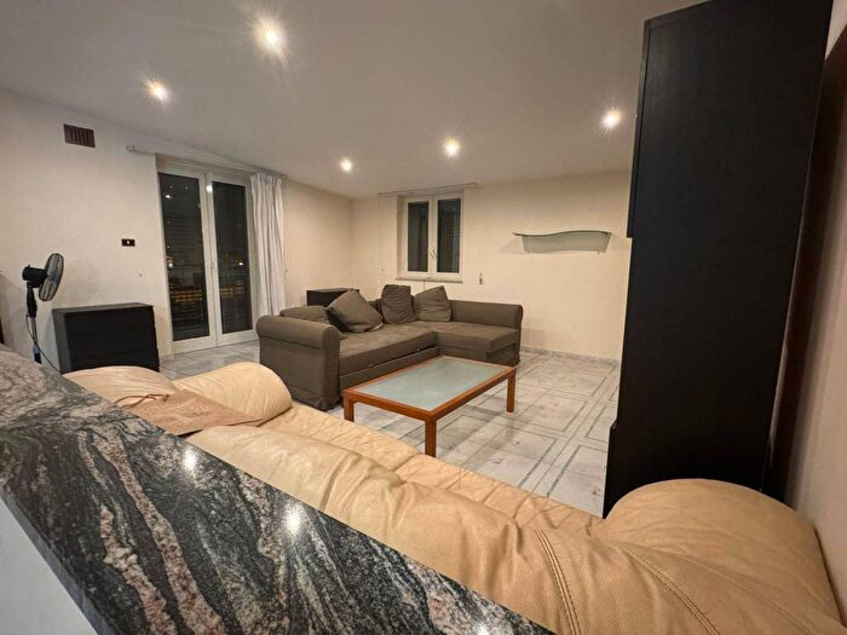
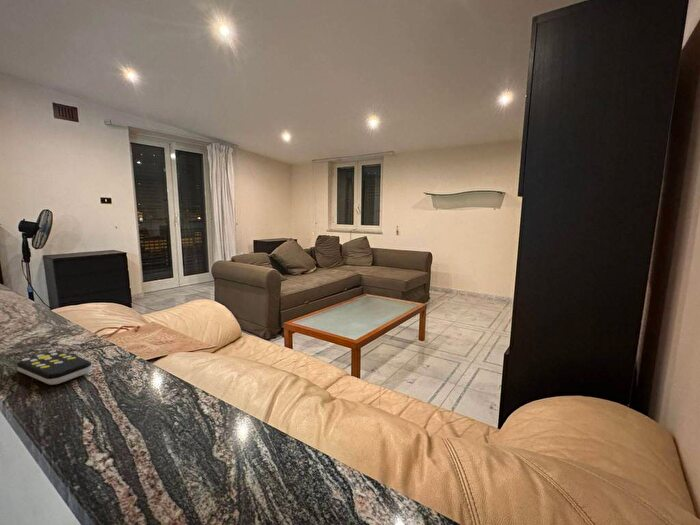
+ remote control (54, 365)
